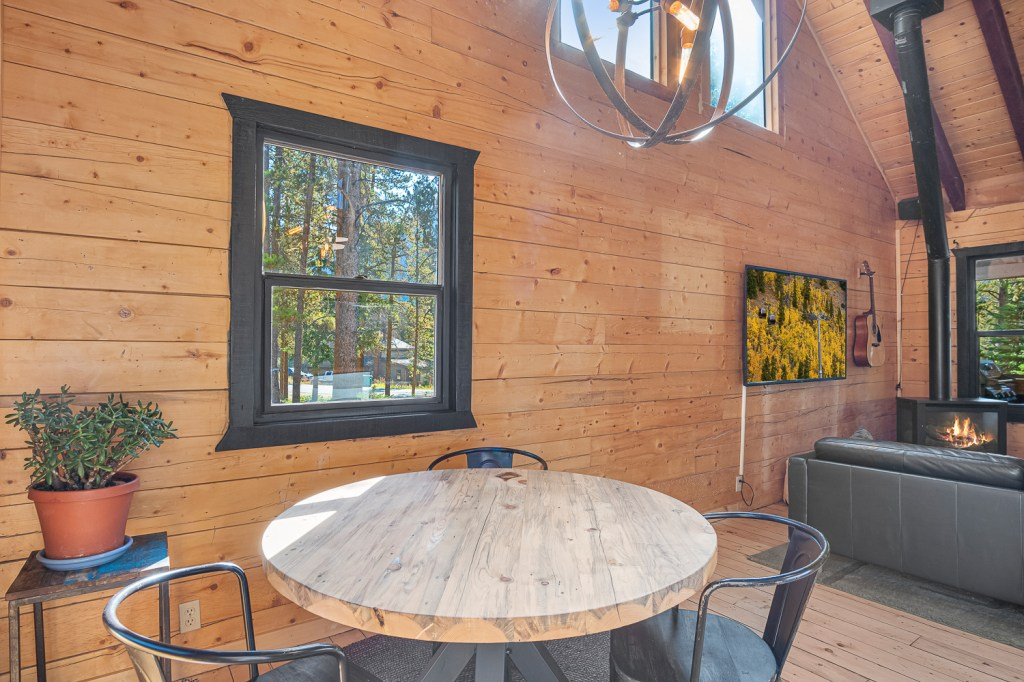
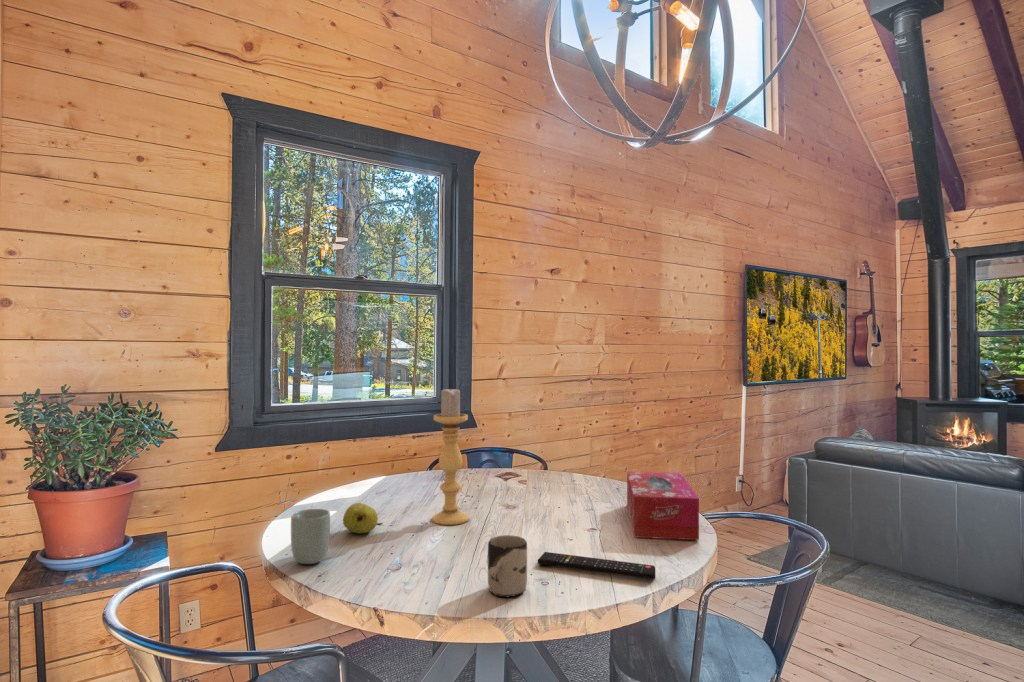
+ fruit (363, 516)
+ tissue box (659, 502)
+ candle holder (450, 453)
+ cup (504, 567)
+ cup (310, 537)
+ remote control (596, 566)
